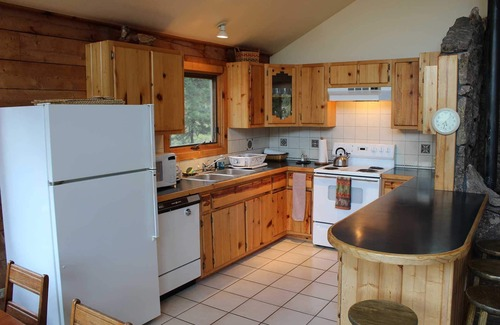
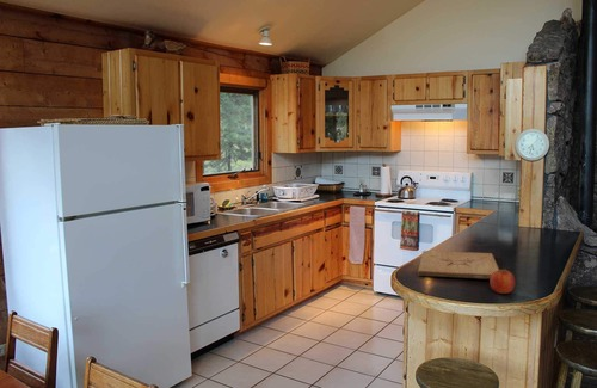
+ cutting board (457, 263)
+ fruit (501, 279)
